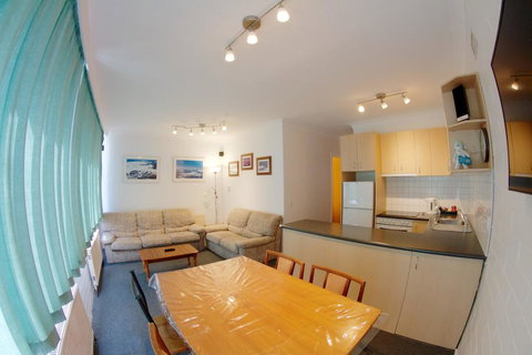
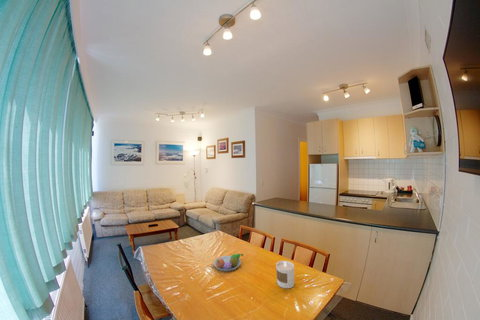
+ fruit bowl (228, 259)
+ candle (285, 272)
